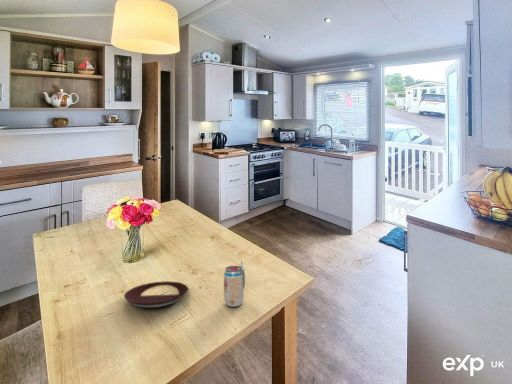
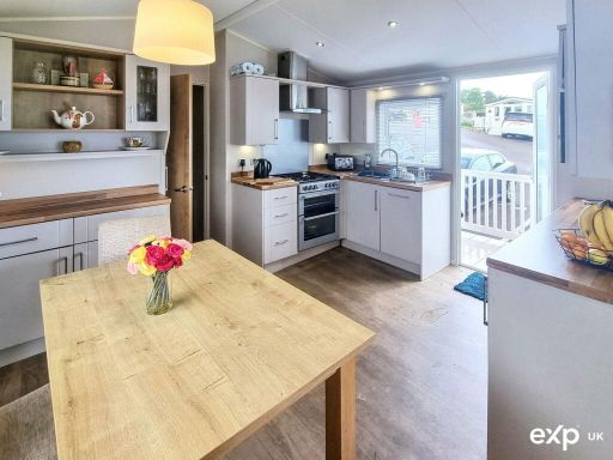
- beverage can (234, 282)
- plate (157, 295)
